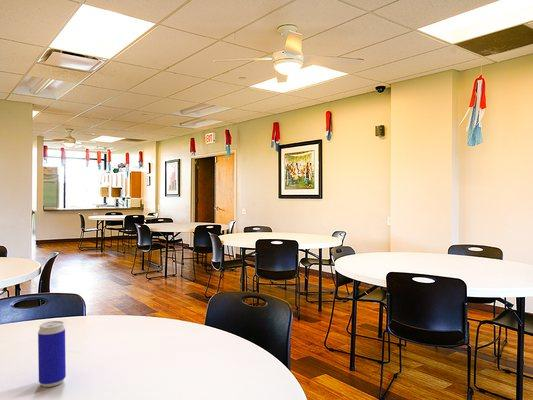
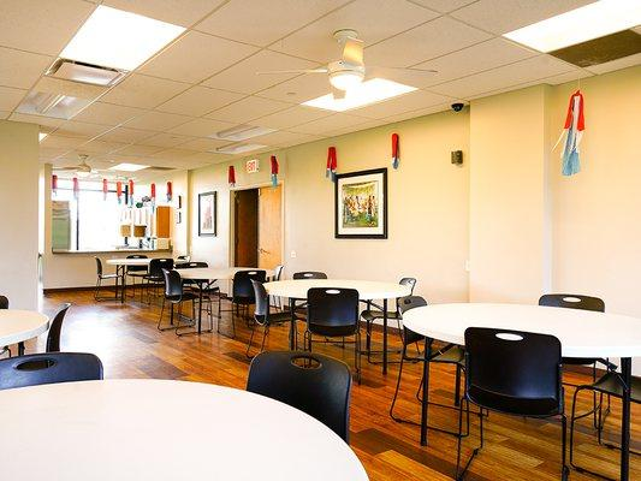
- beverage can (52, 353)
